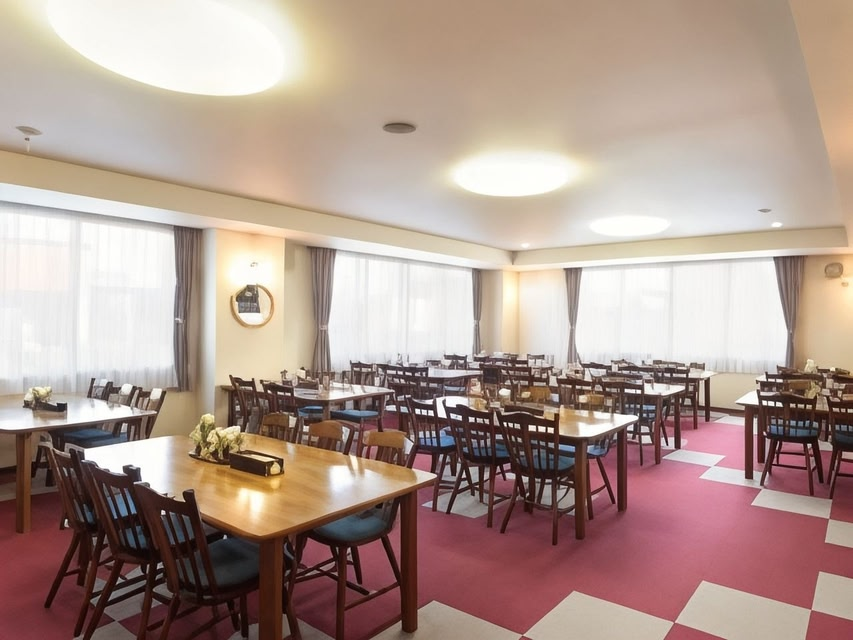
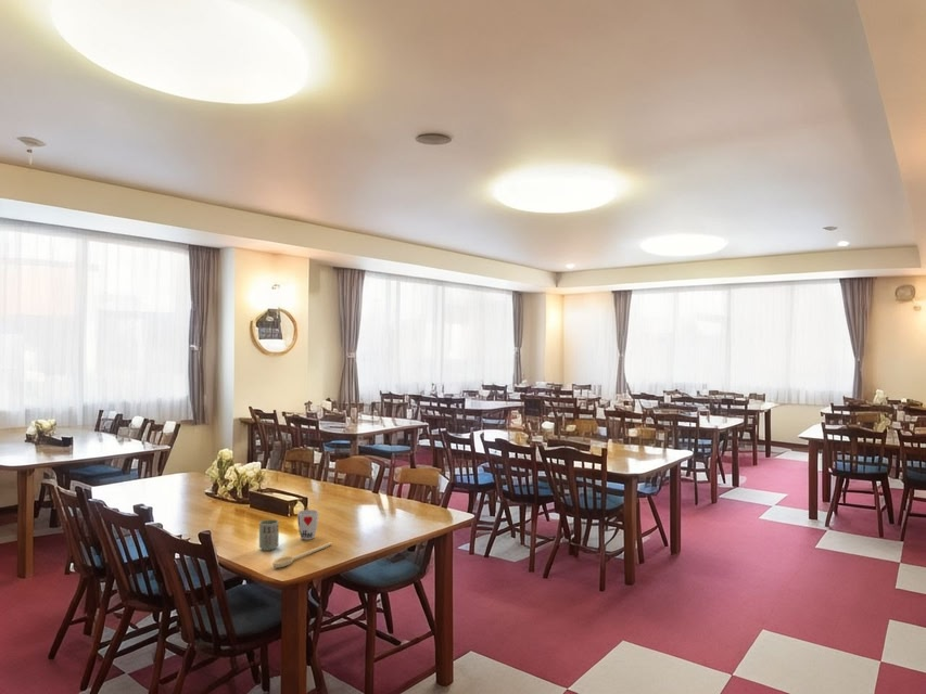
+ spoon (304, 553)
+ cup (268, 535)
+ cup (307, 525)
